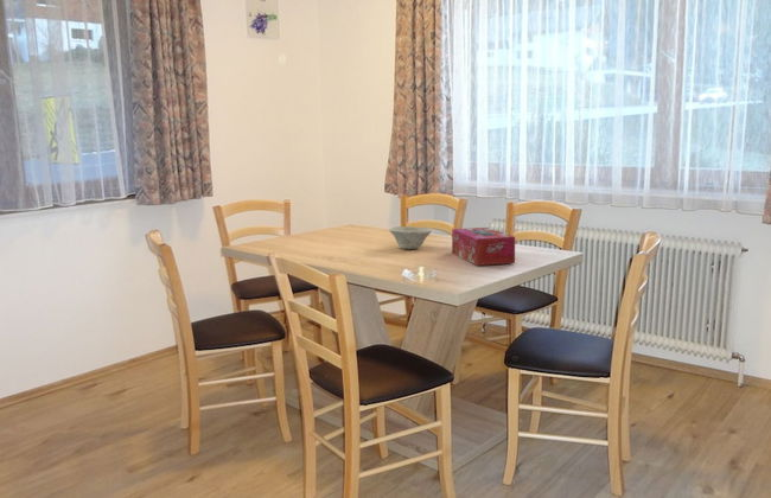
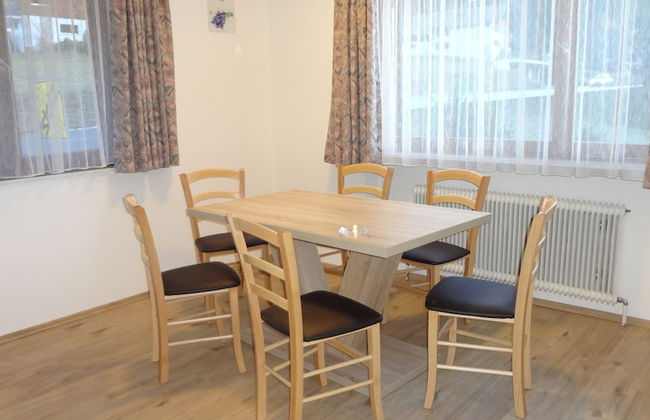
- tissue box (482, 244)
- bowl (410, 237)
